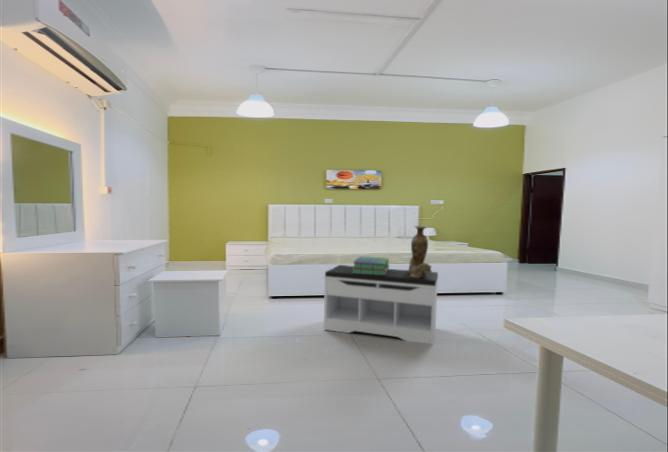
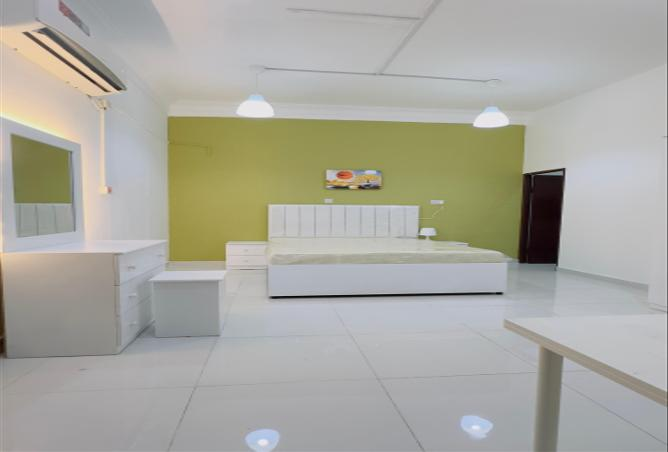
- stack of books (371, 264)
- vase with dog figurine (419, 250)
- bench (381, 300)
